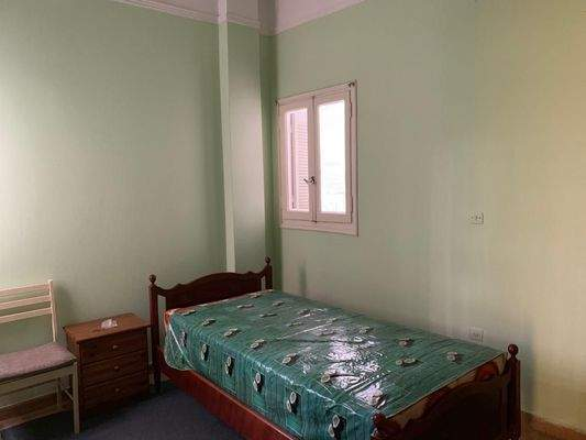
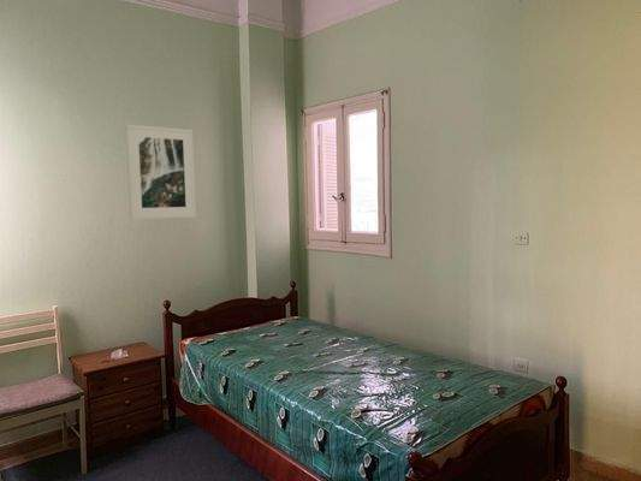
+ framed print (162, 172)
